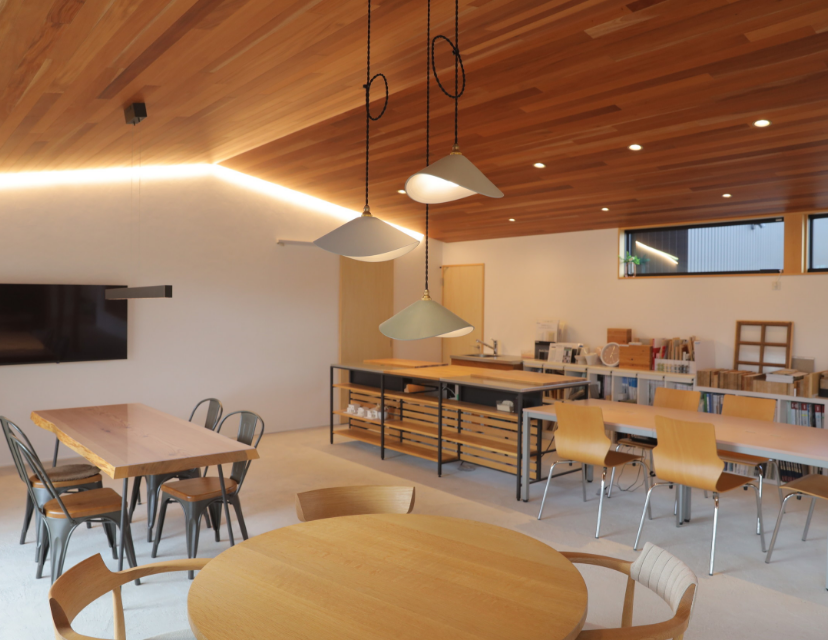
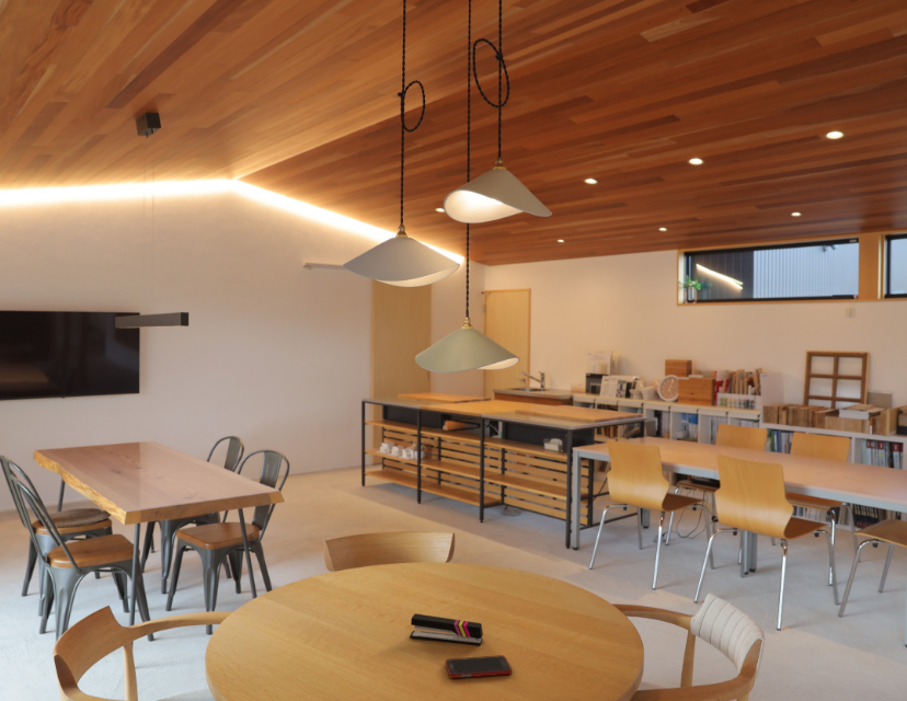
+ stapler (446, 629)
+ cell phone (478, 666)
